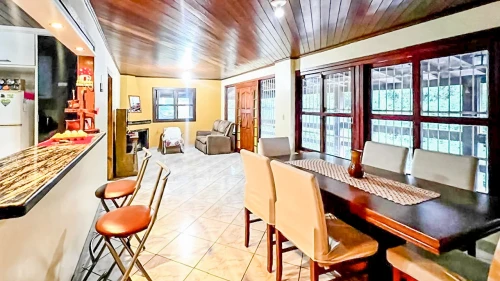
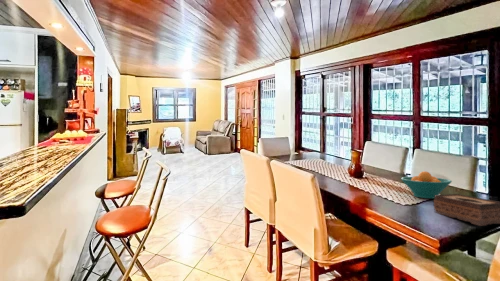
+ fruit bowl (425, 184)
+ tissue box (467, 208)
